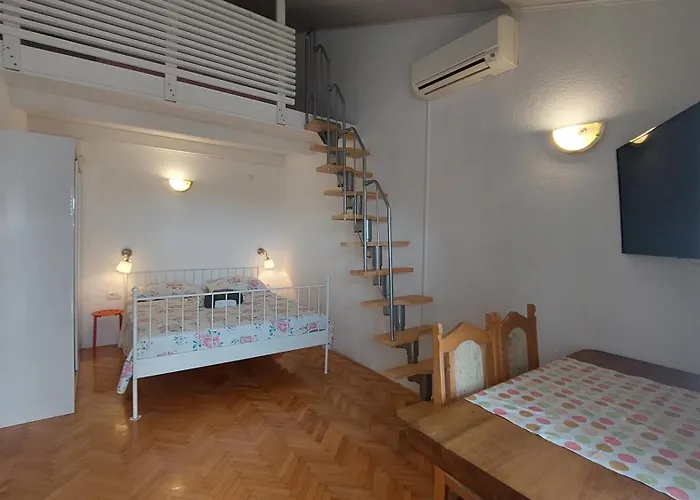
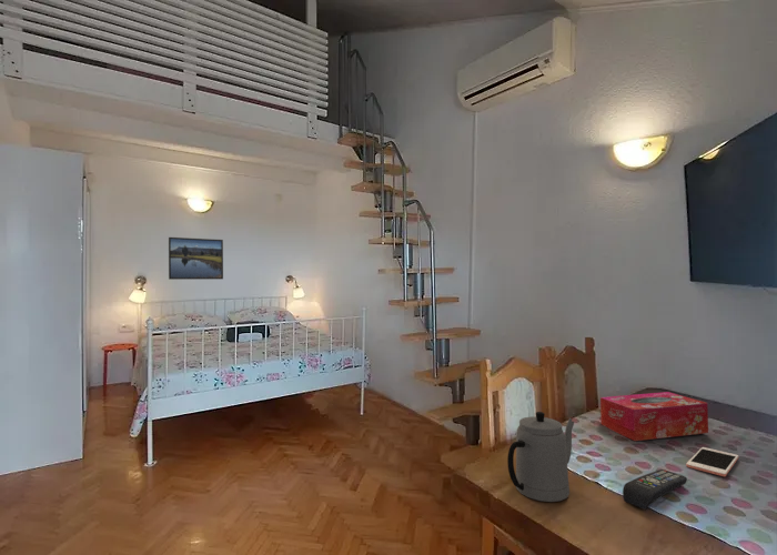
+ cell phone (713, 461)
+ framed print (196, 259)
+ teapot (543, 450)
+ tissue box (653, 414)
+ remote control (655, 485)
